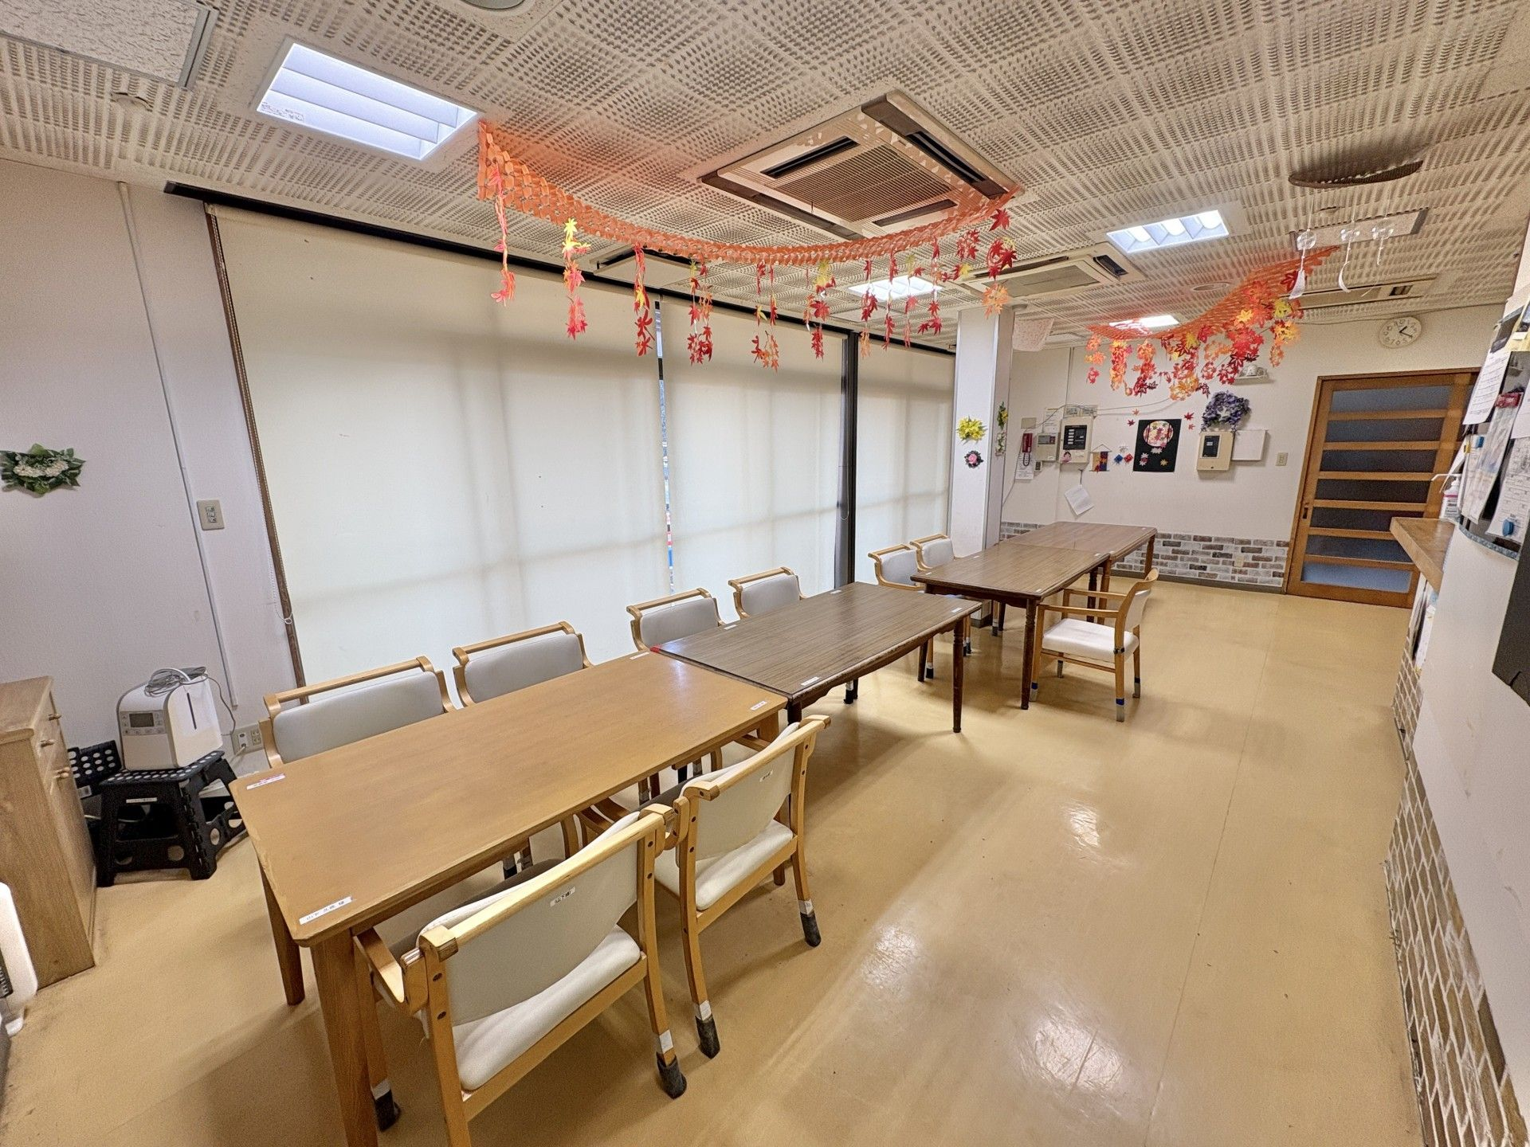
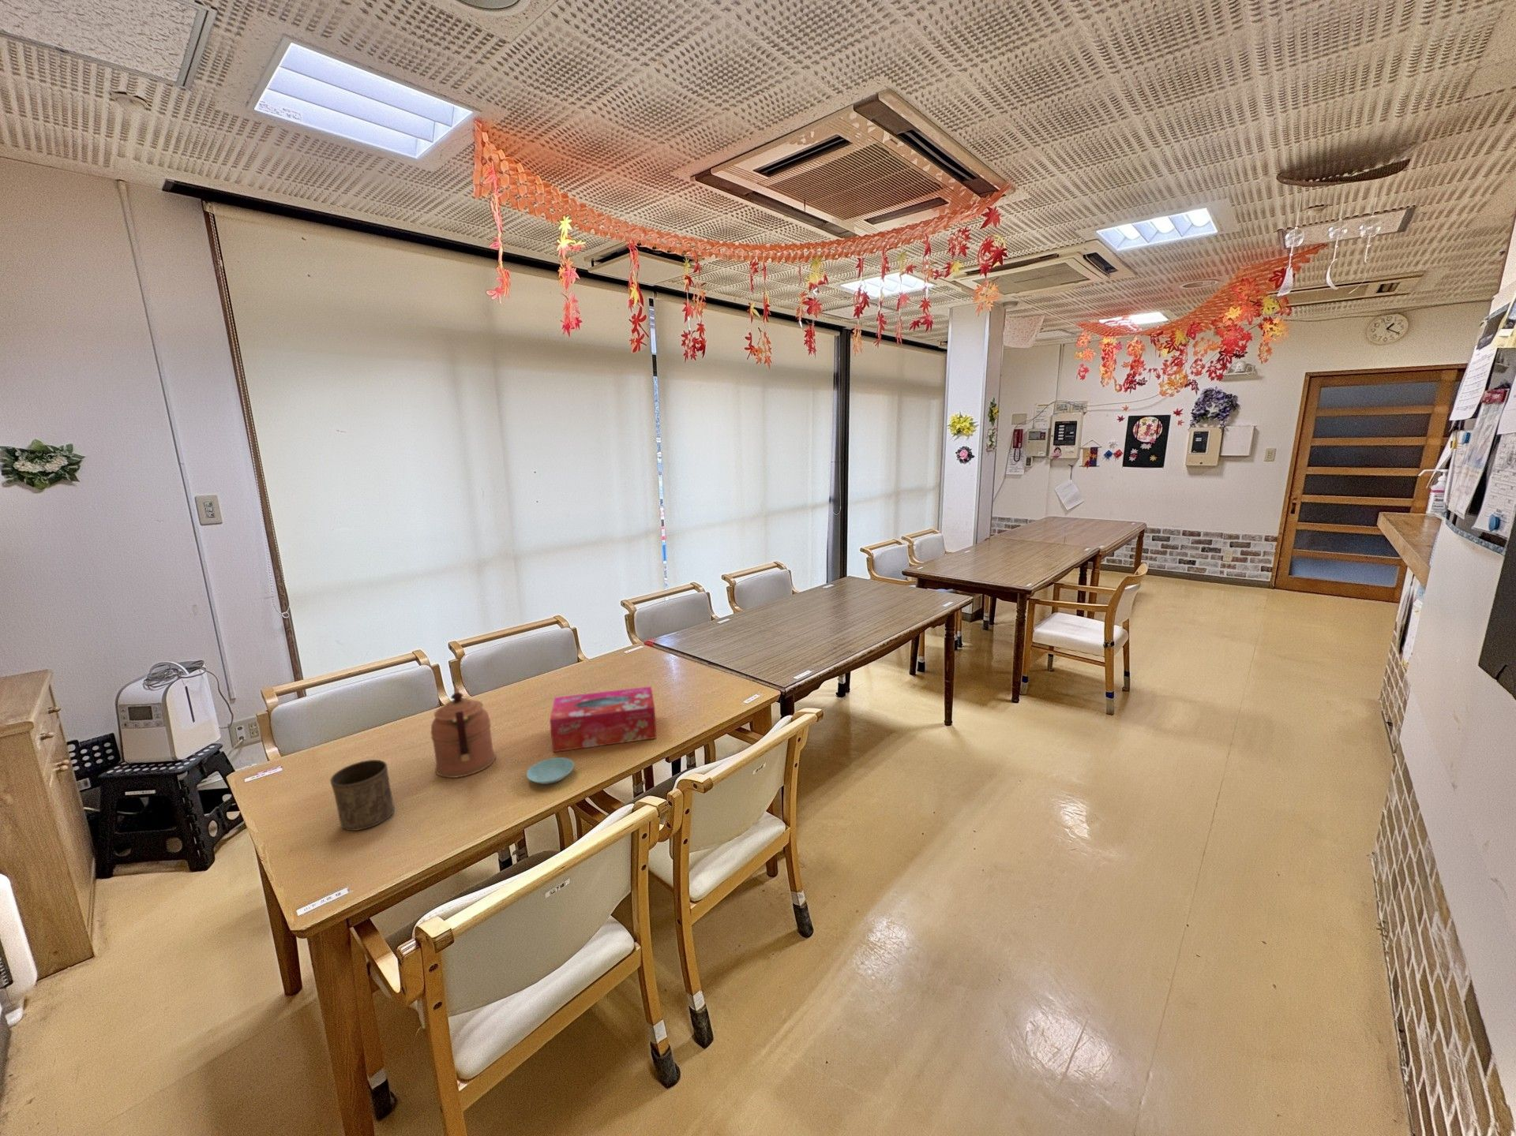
+ coffeepot (461, 728)
+ saucer (550, 772)
+ tissue box (604, 717)
+ cup (363, 795)
